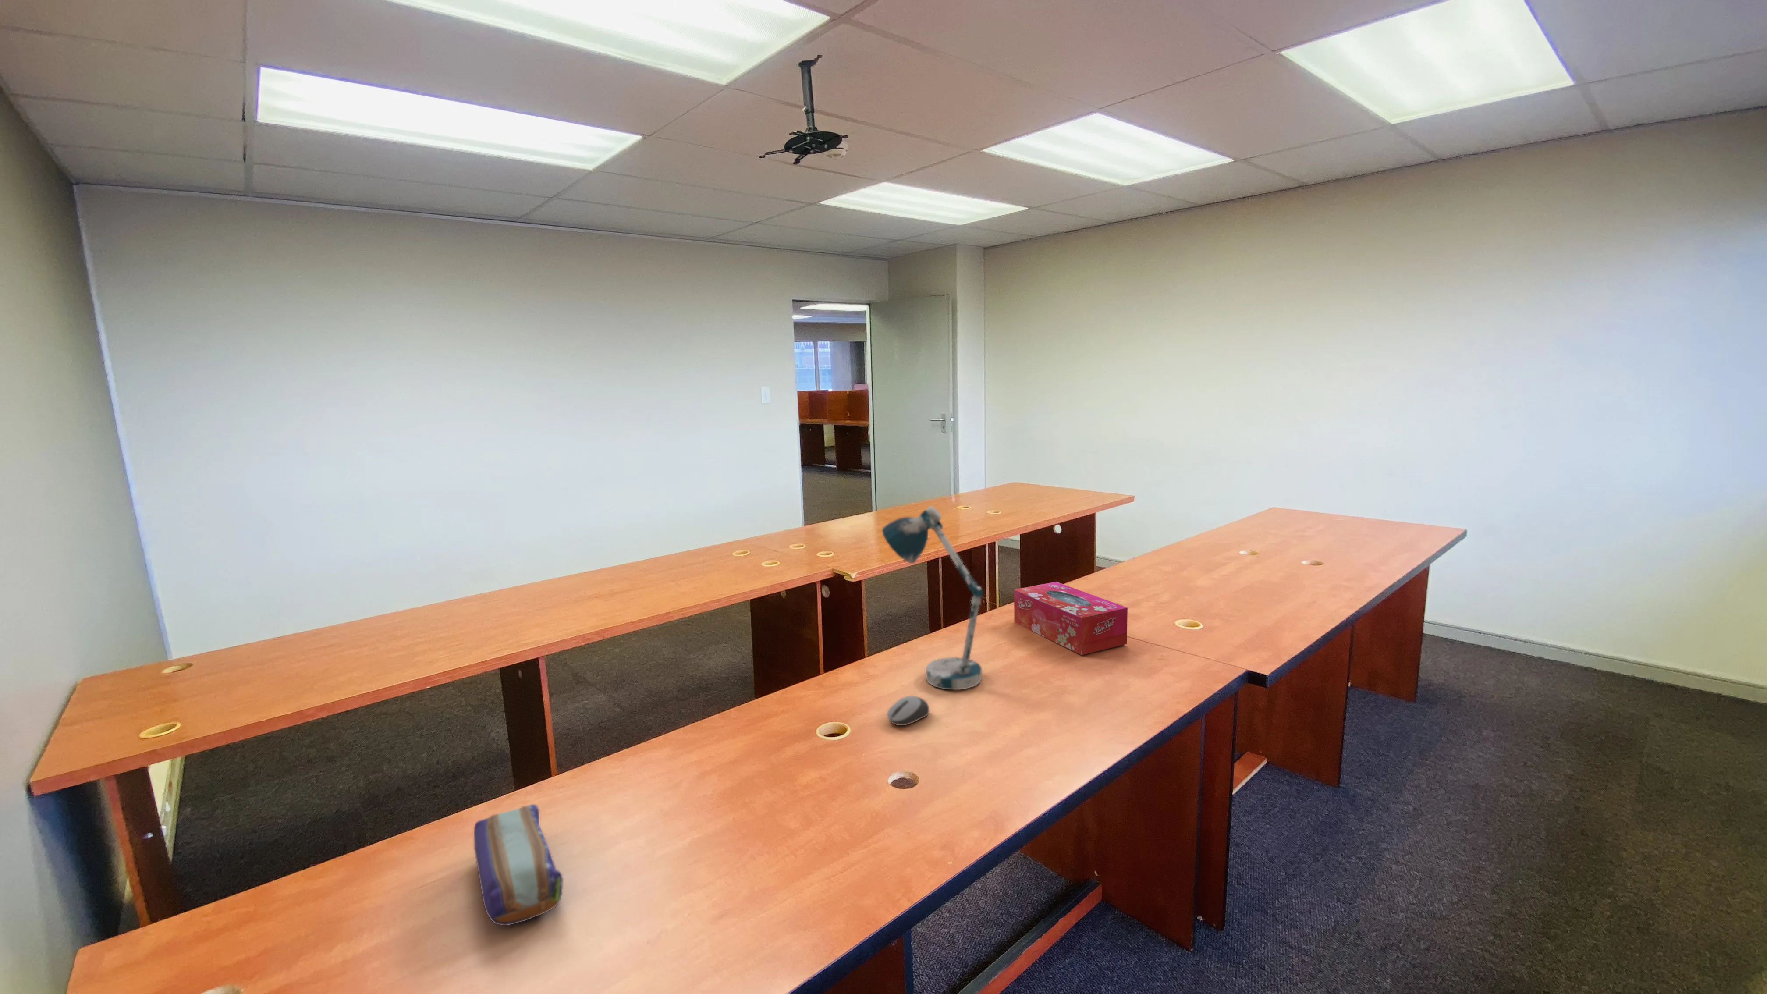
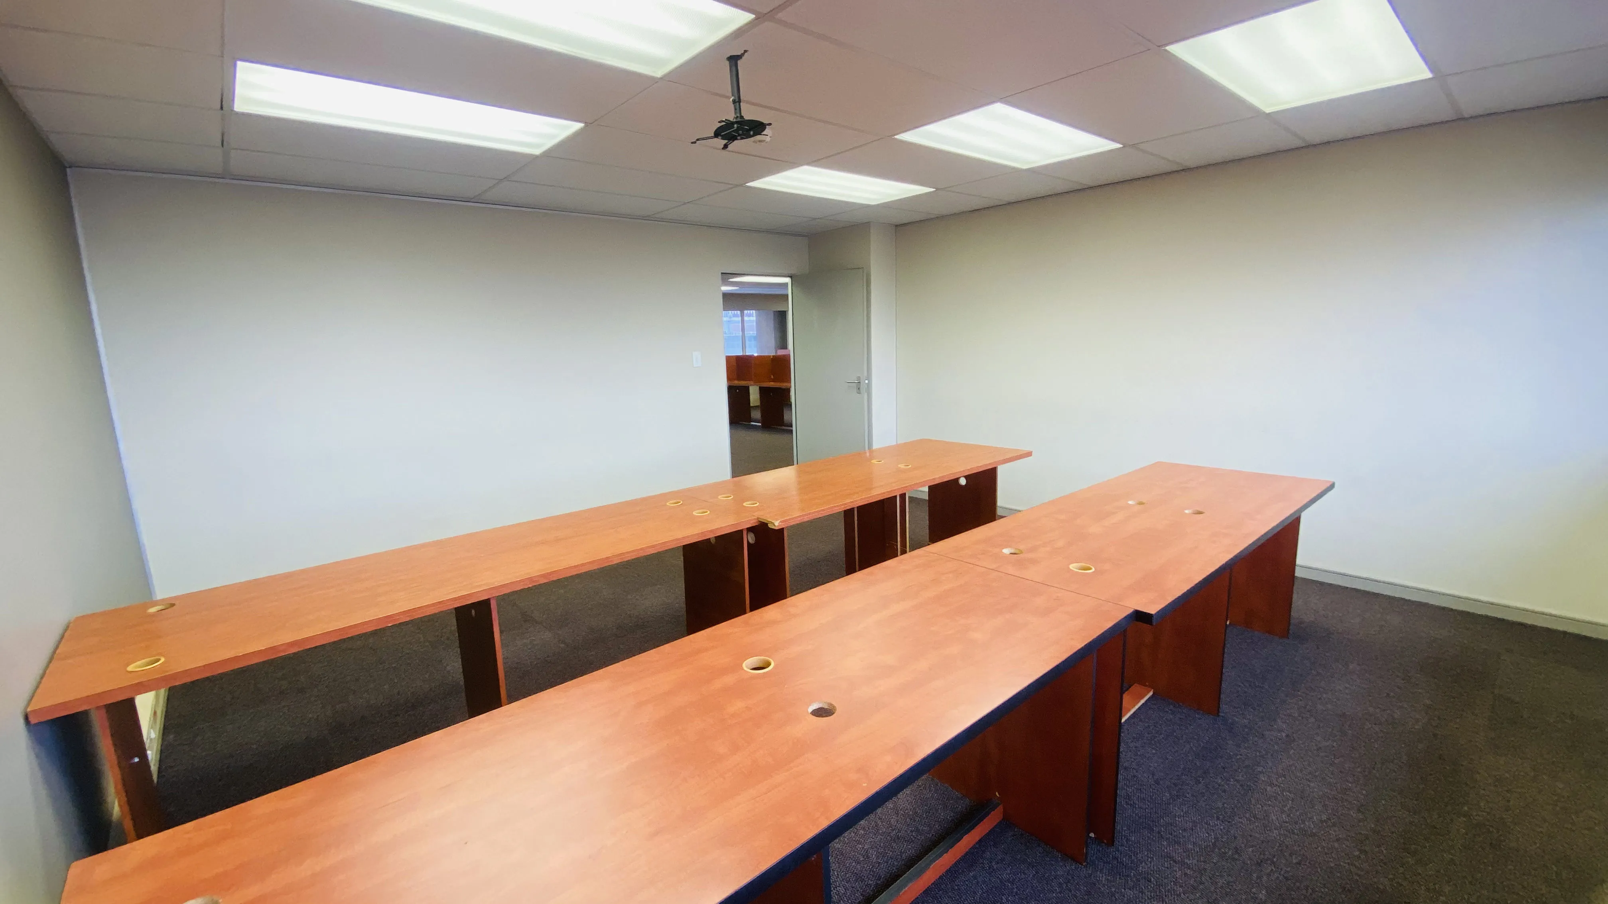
- computer mouse (908, 709)
- pencil case (516, 859)
- desk lamp (962, 575)
- tissue box (1068, 615)
